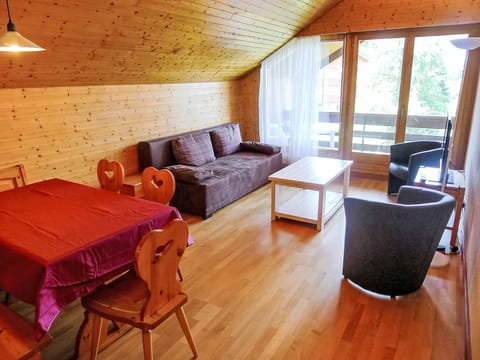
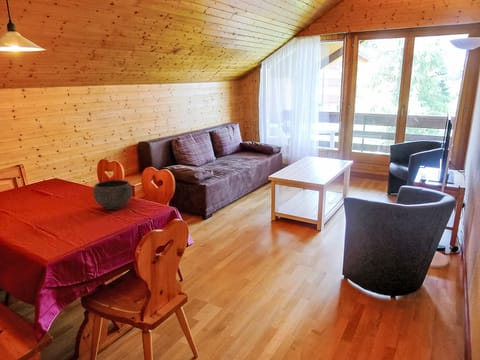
+ bowl (113, 195)
